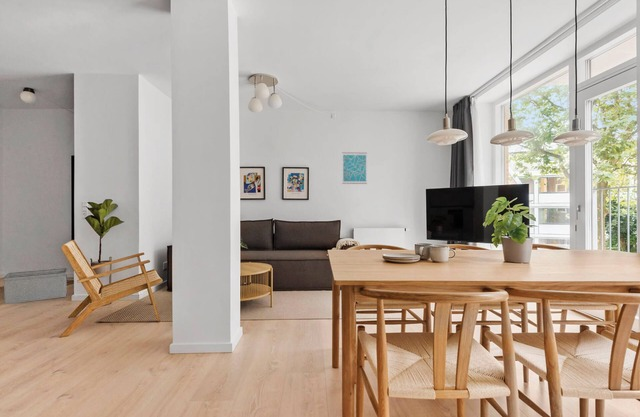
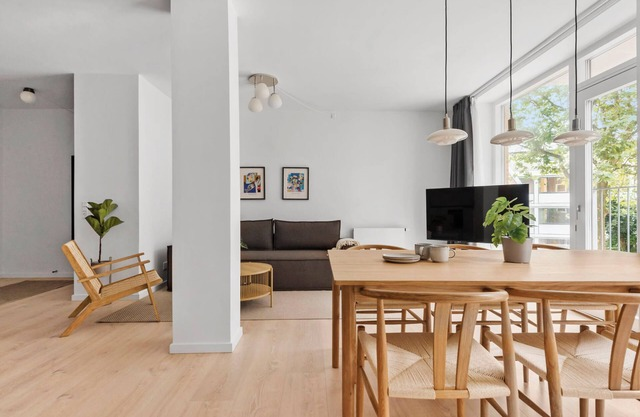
- storage bin (37, 285)
- wall art (354, 168)
